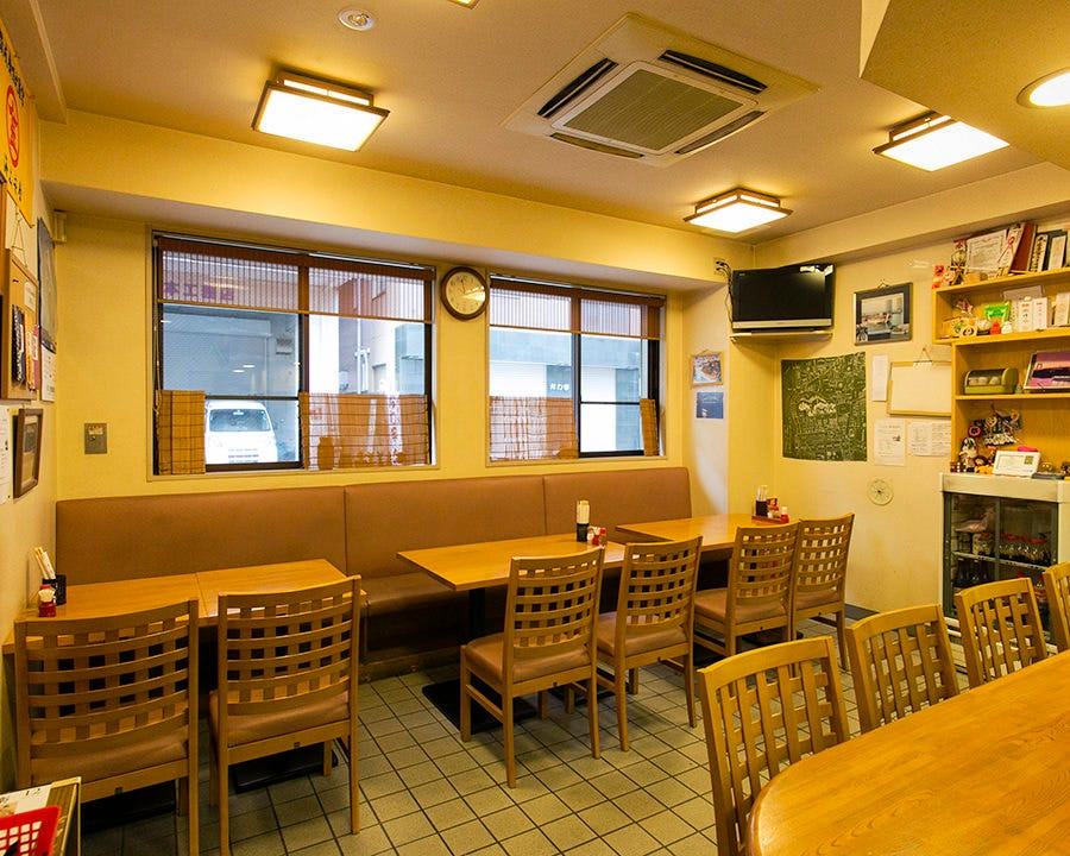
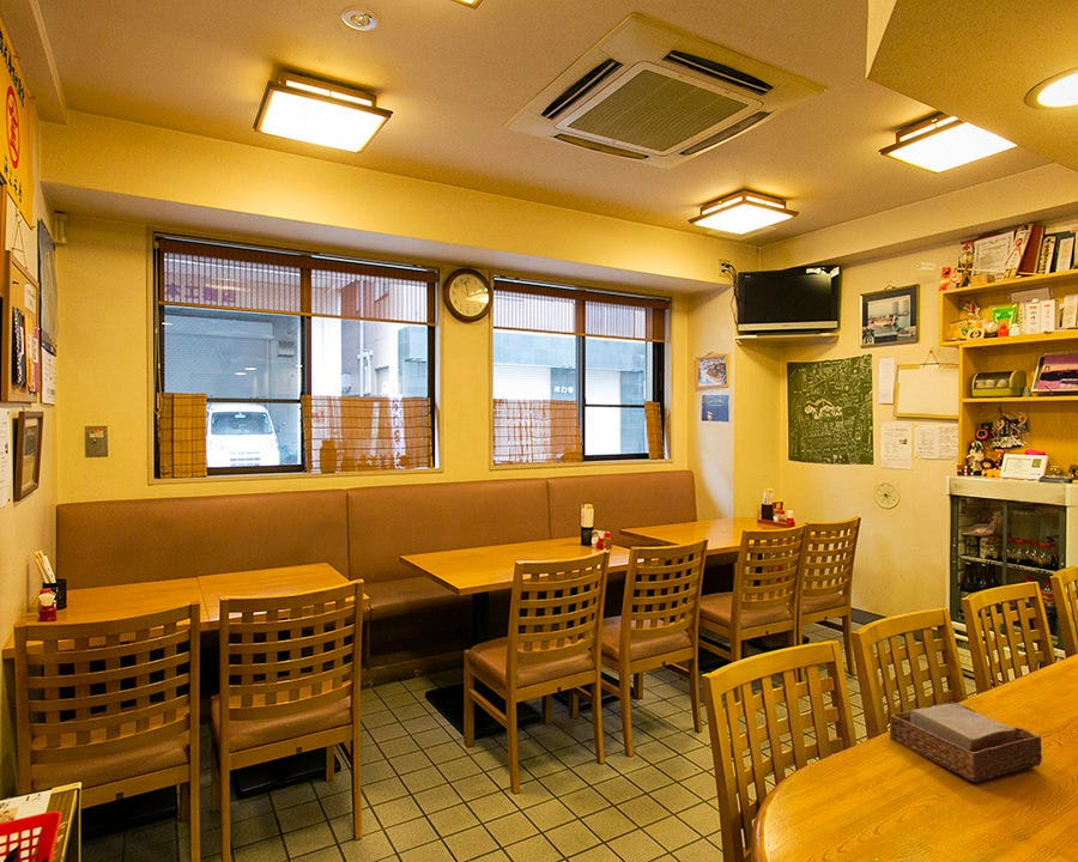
+ napkin holder (962, 734)
